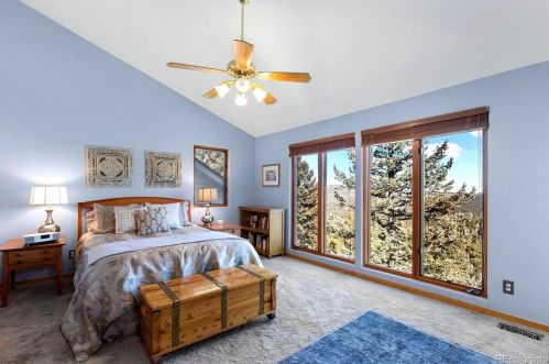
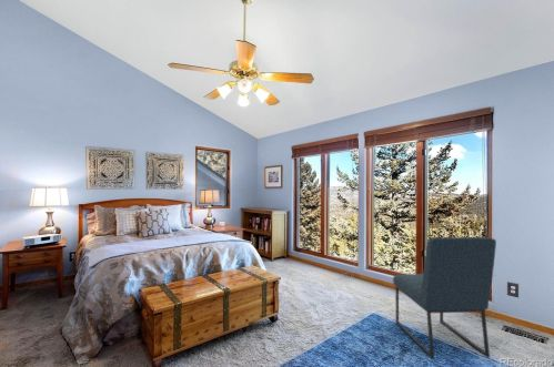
+ chair (439, 285)
